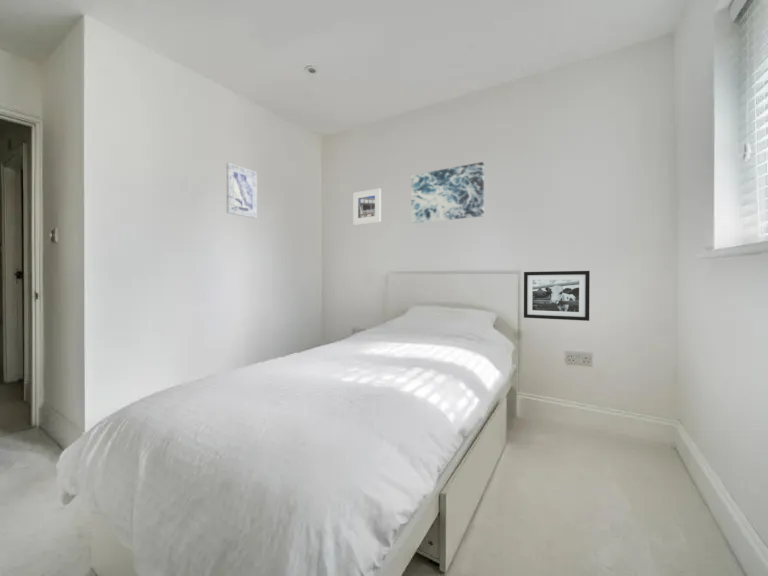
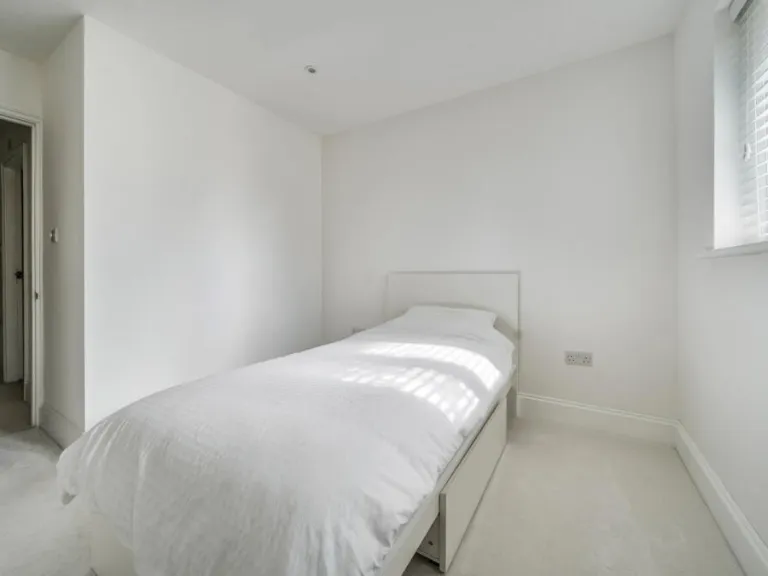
- picture frame (555, 295)
- wall art (242, 191)
- wall art (445, 194)
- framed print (366, 207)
